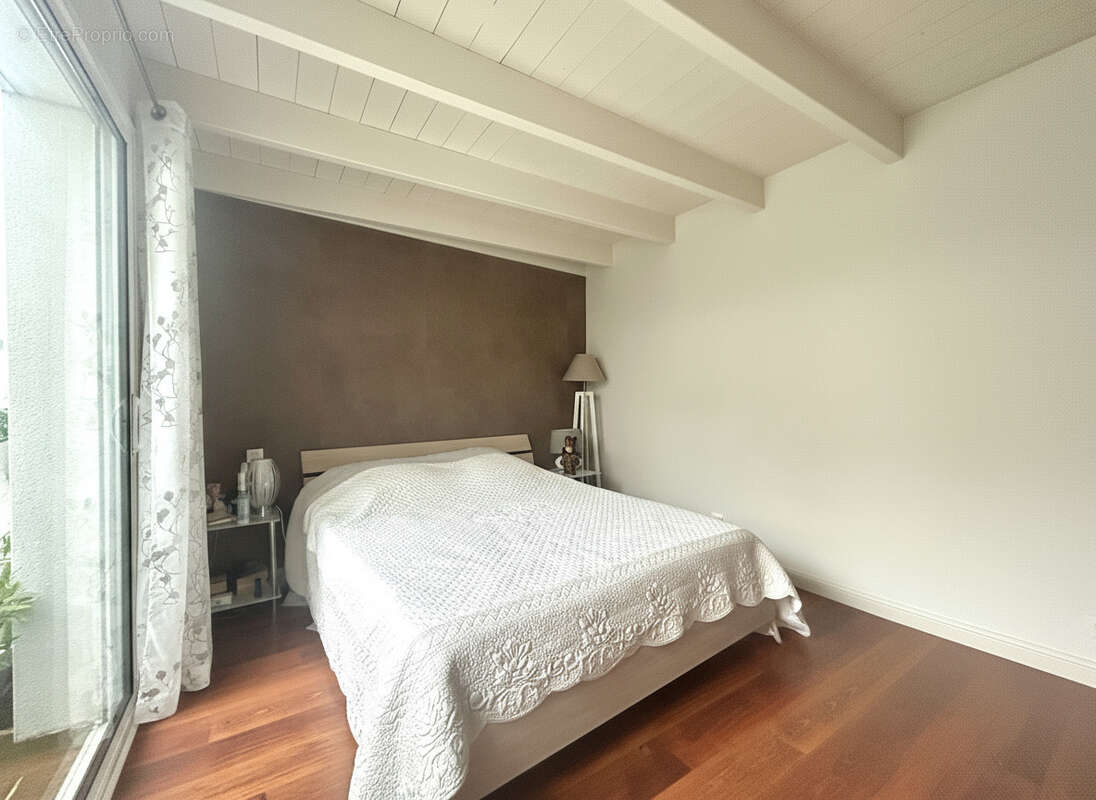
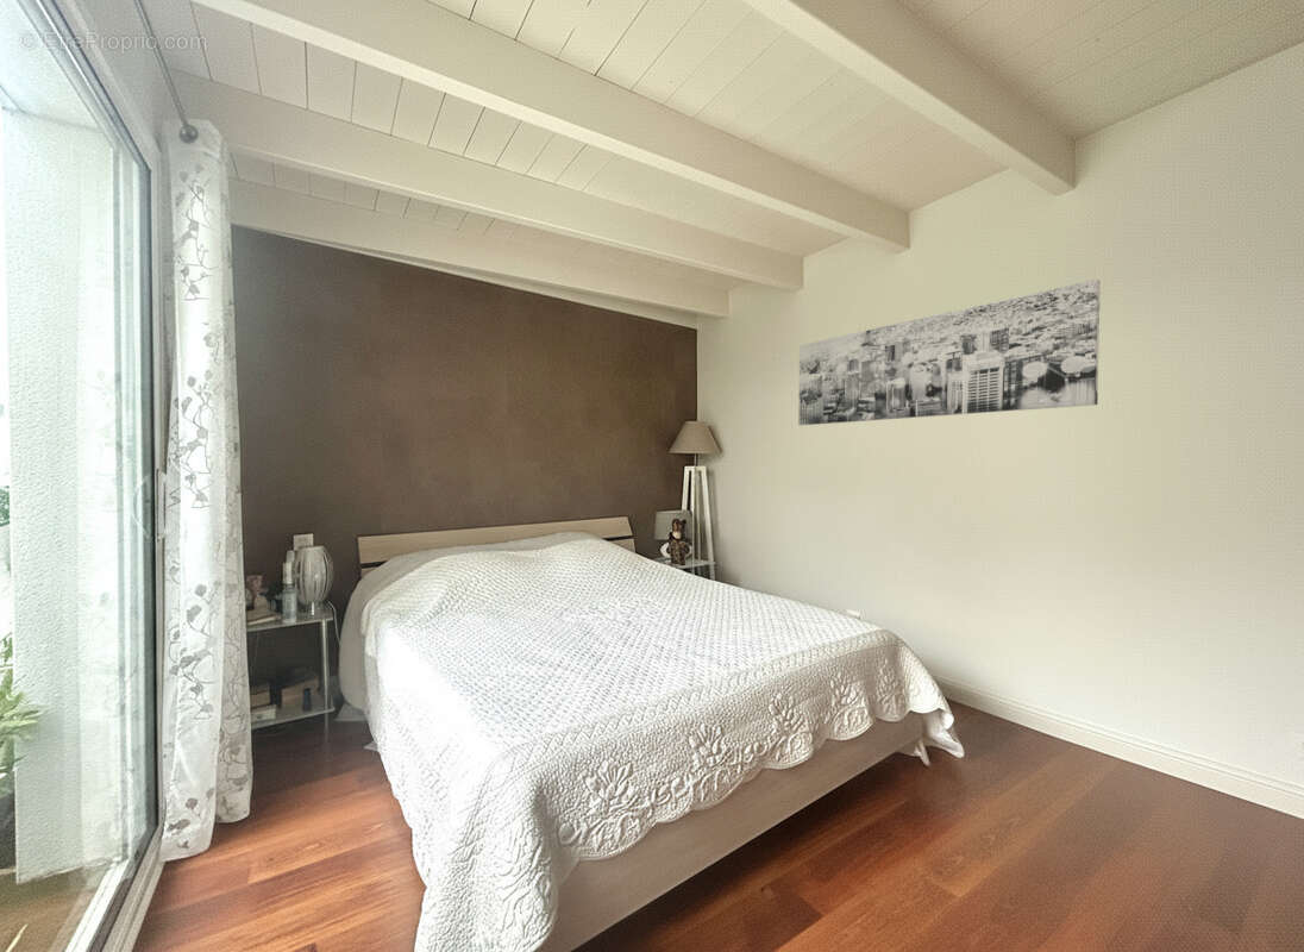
+ wall art (916, 368)
